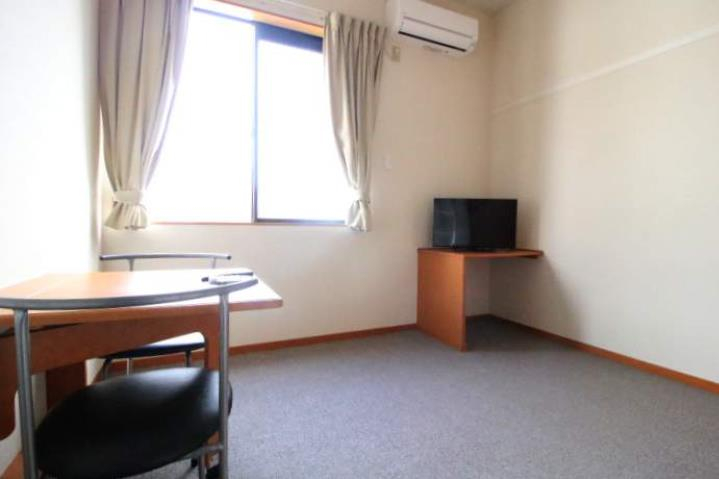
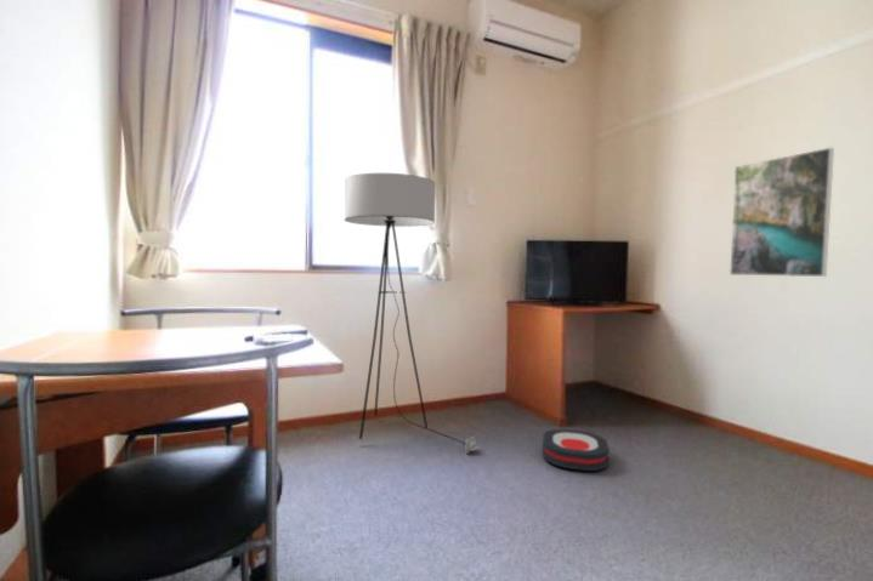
+ floor lamp (404, 311)
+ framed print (777, 217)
+ robot vacuum (574, 449)
